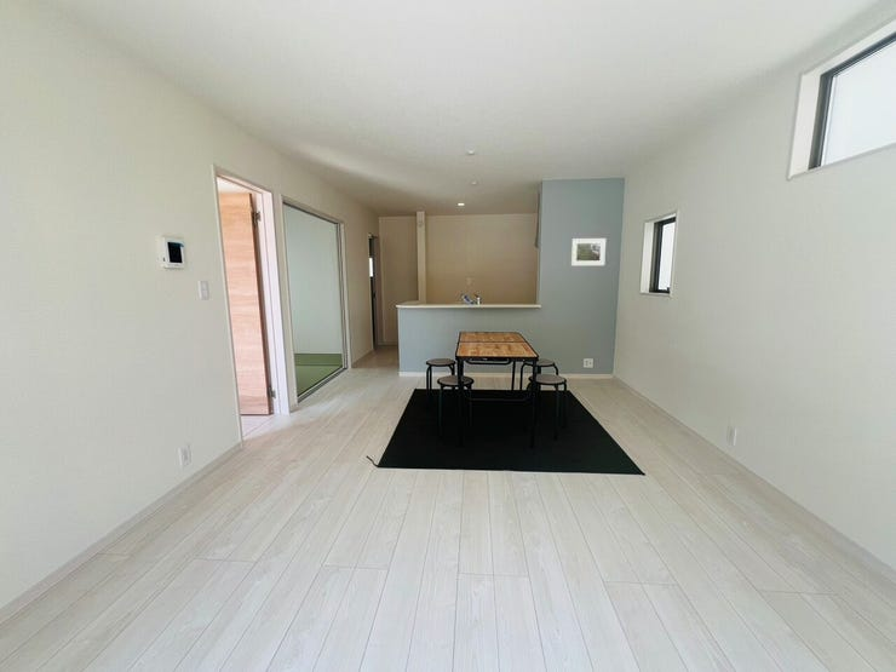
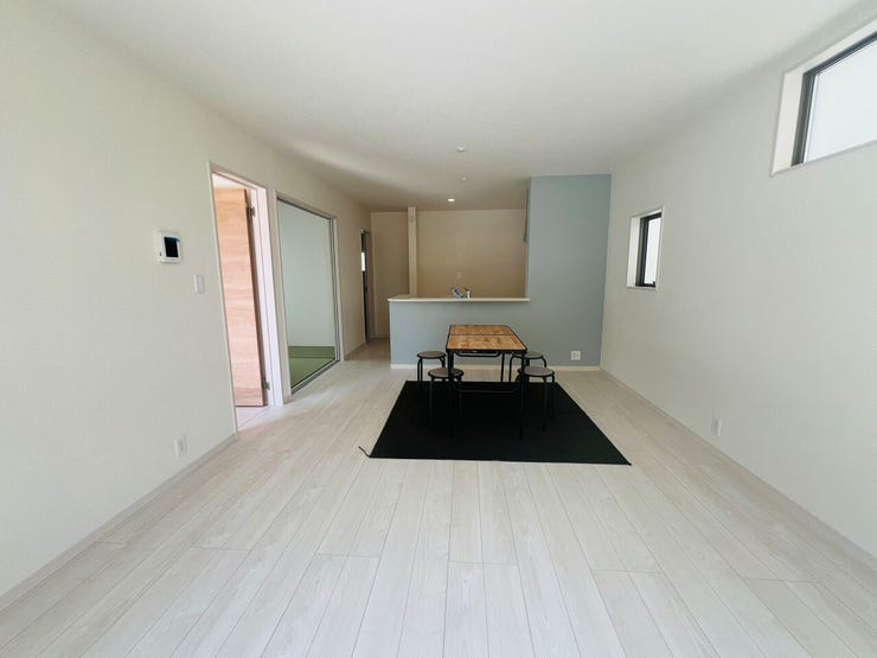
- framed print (587, 252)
